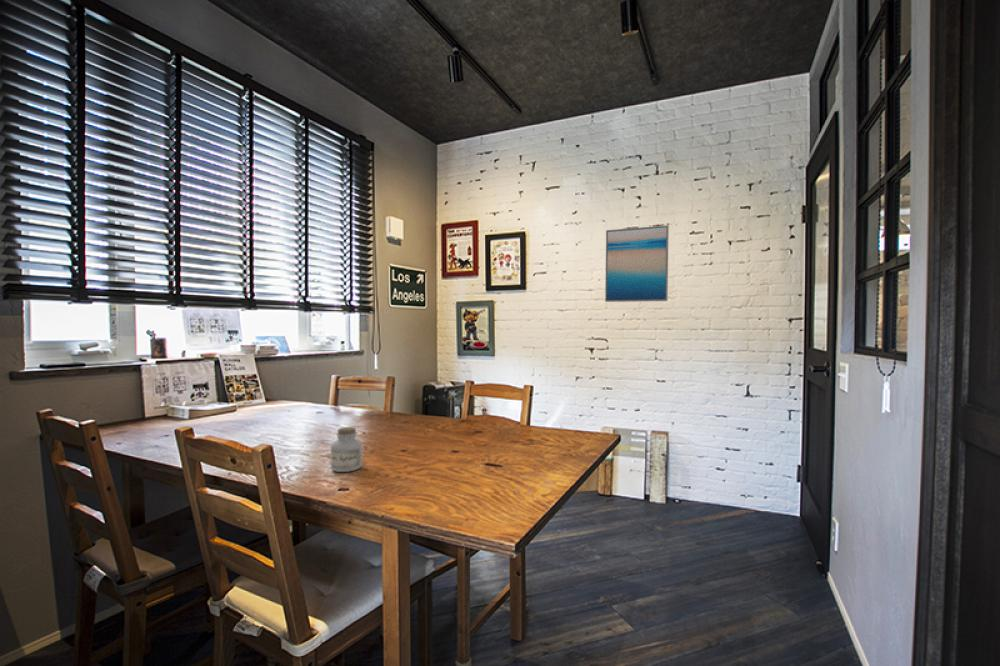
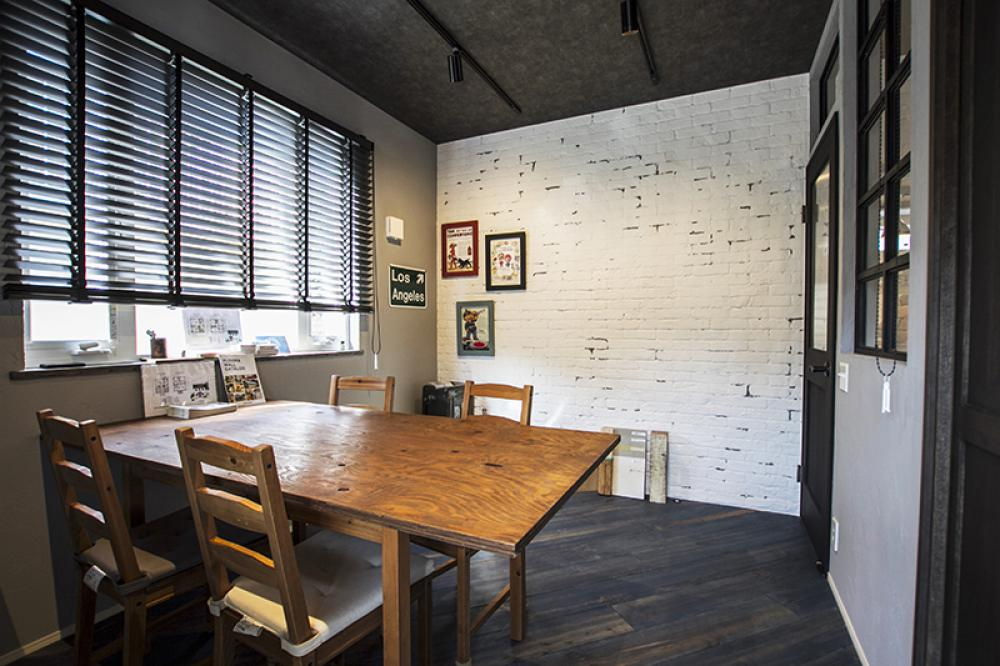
- wall art (636, 264)
- jar (346, 448)
